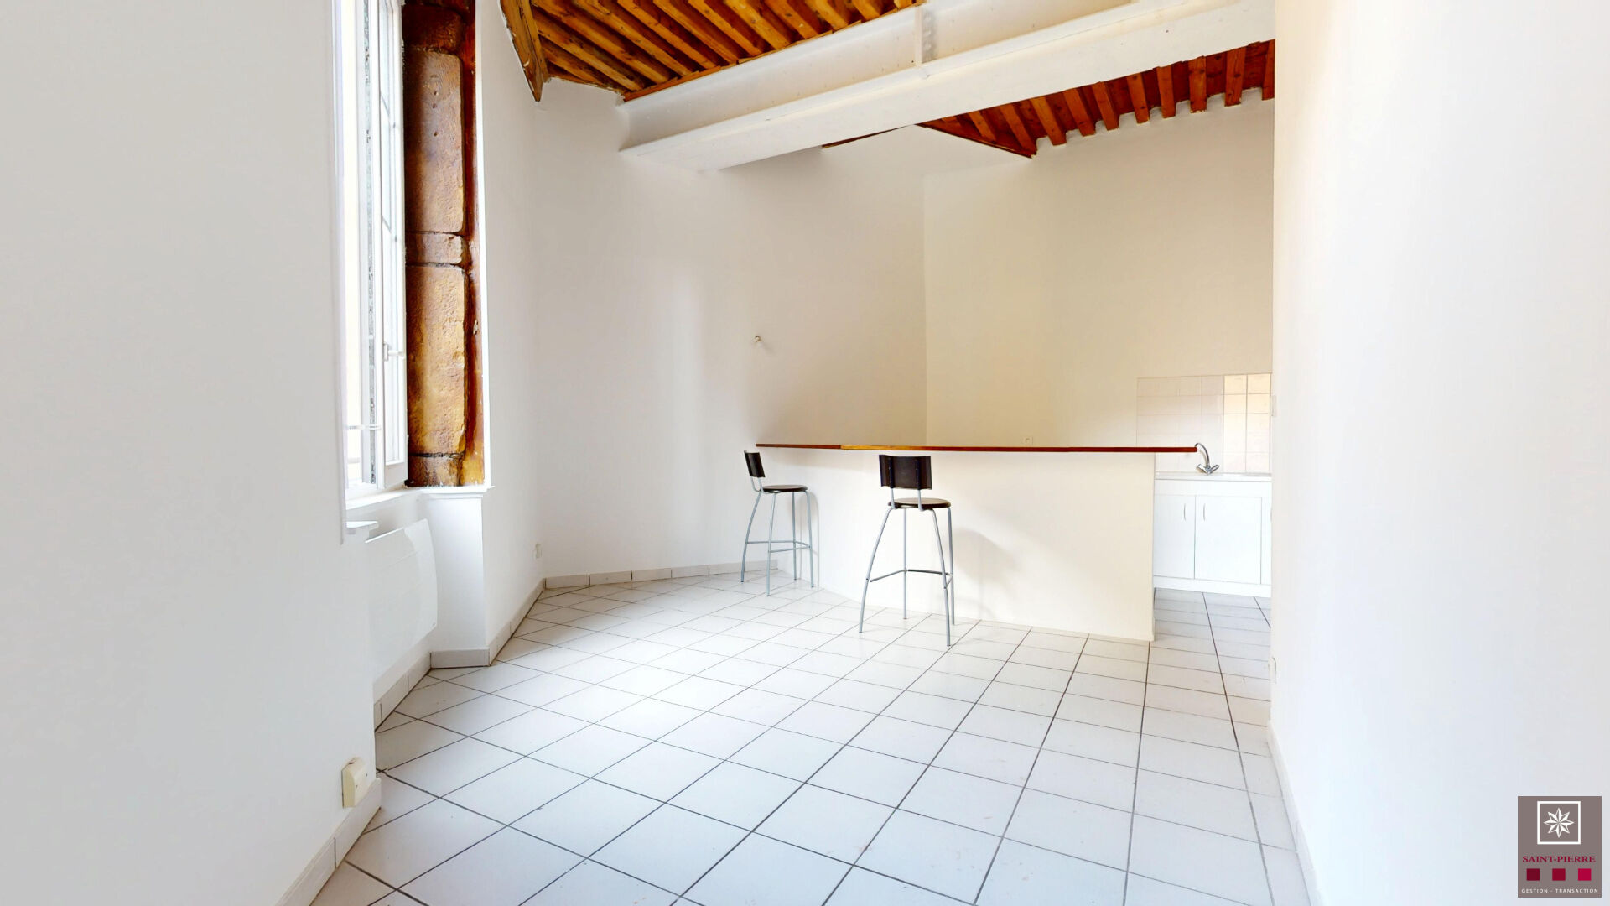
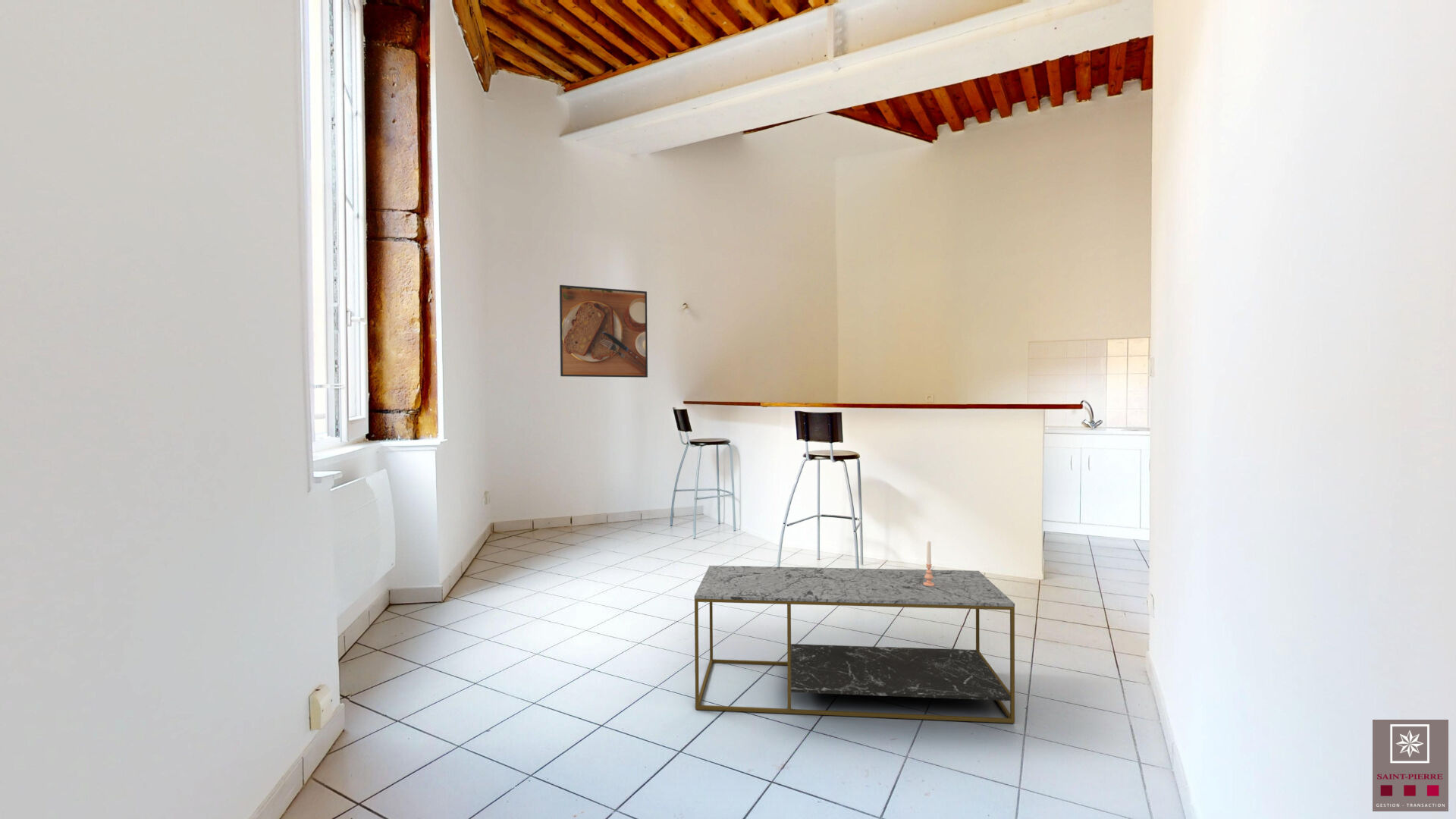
+ coffee table (846, 645)
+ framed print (604, 332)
+ candle (928, 562)
